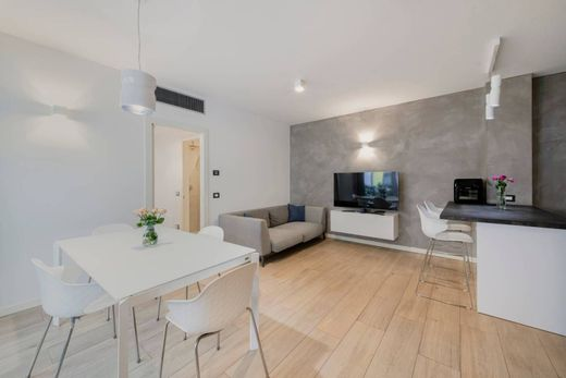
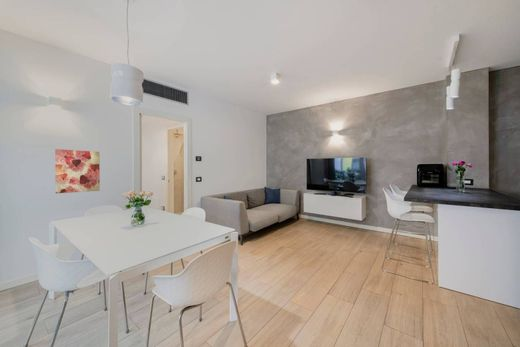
+ wall art (78, 171)
